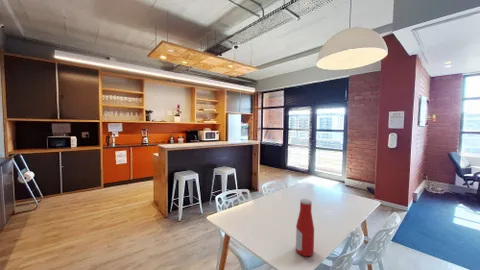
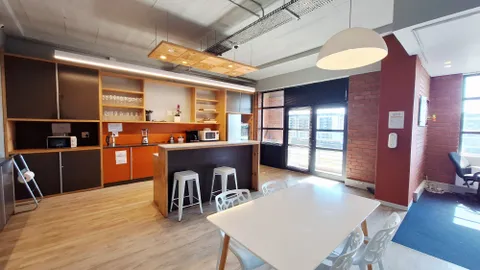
- bottle (305, 225)
